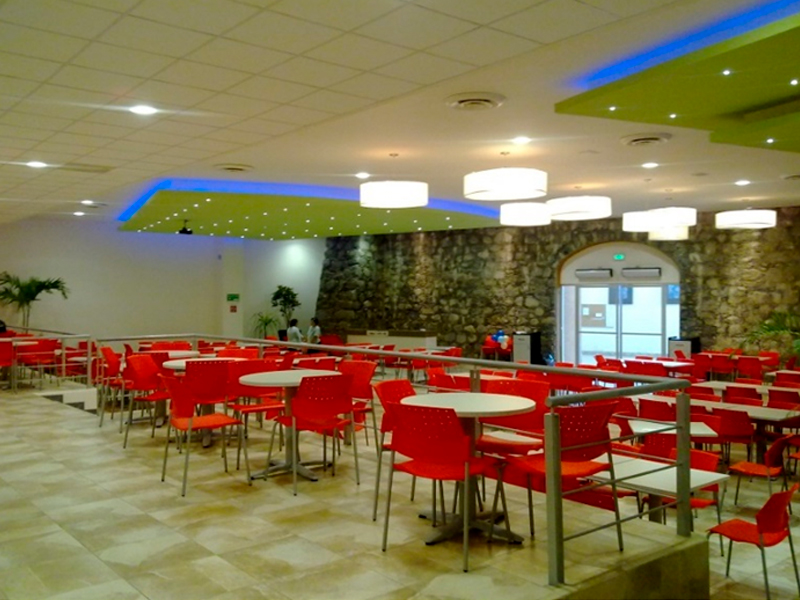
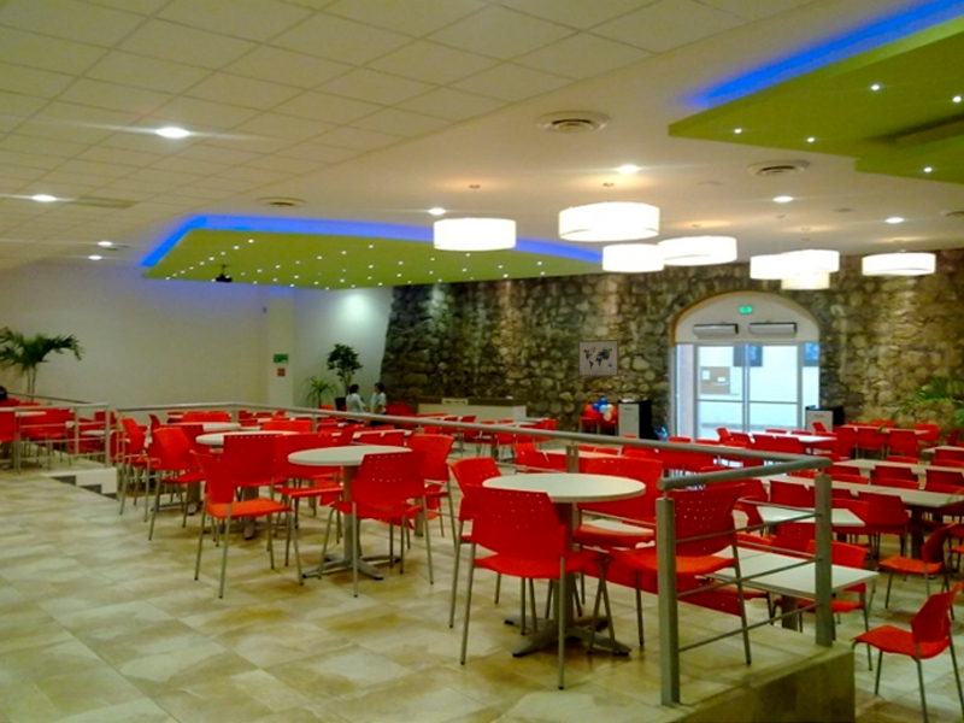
+ wall art (598, 358)
